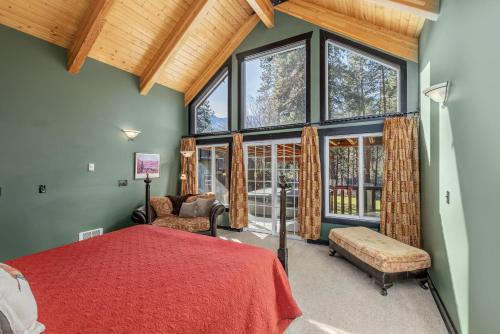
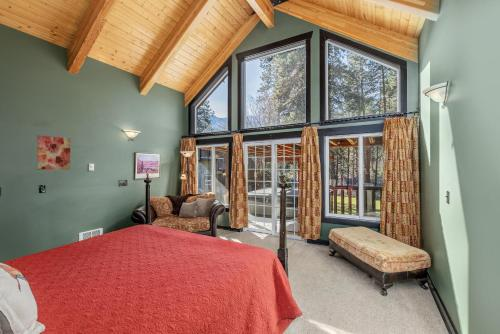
+ wall art (54, 153)
